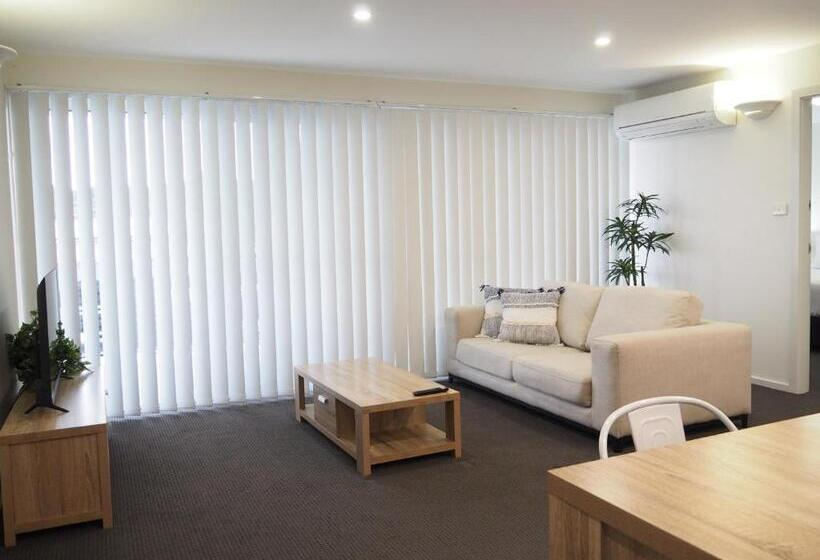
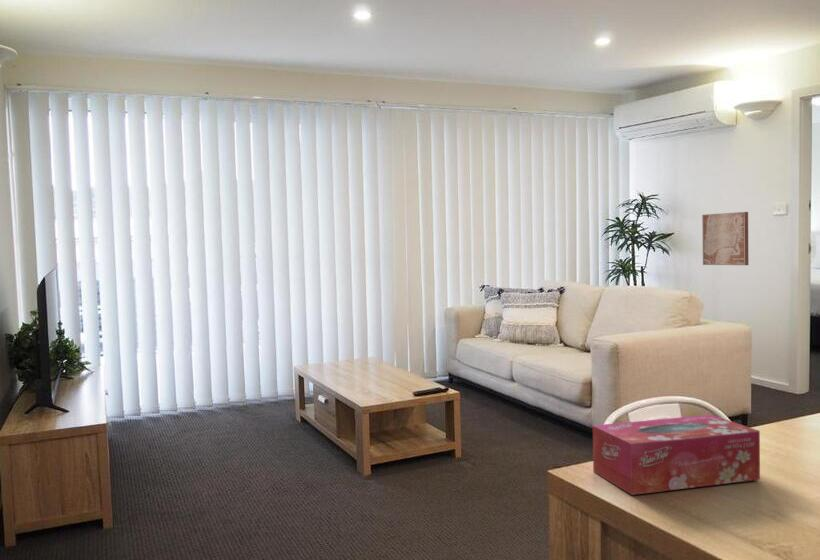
+ wall art (724, 239)
+ tissue box (674, 451)
